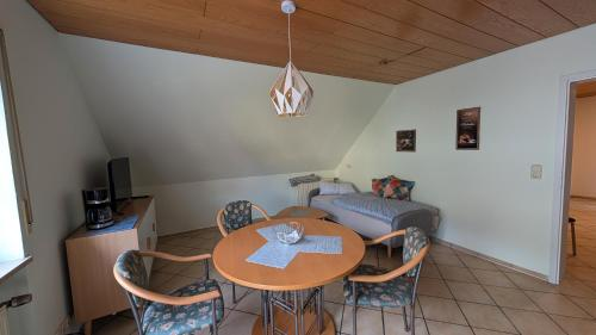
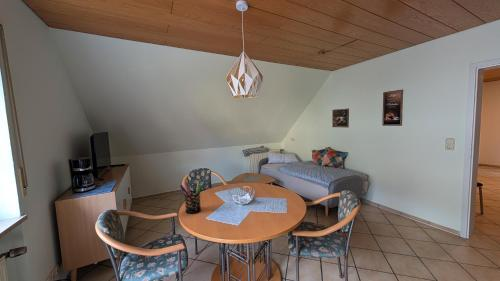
+ pen holder (193, 195)
